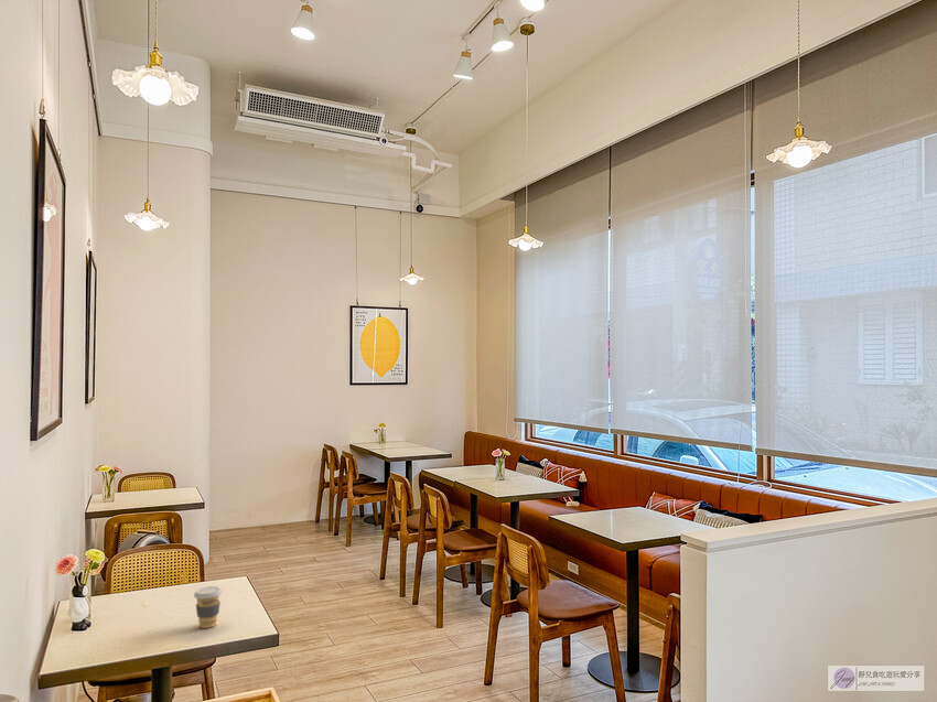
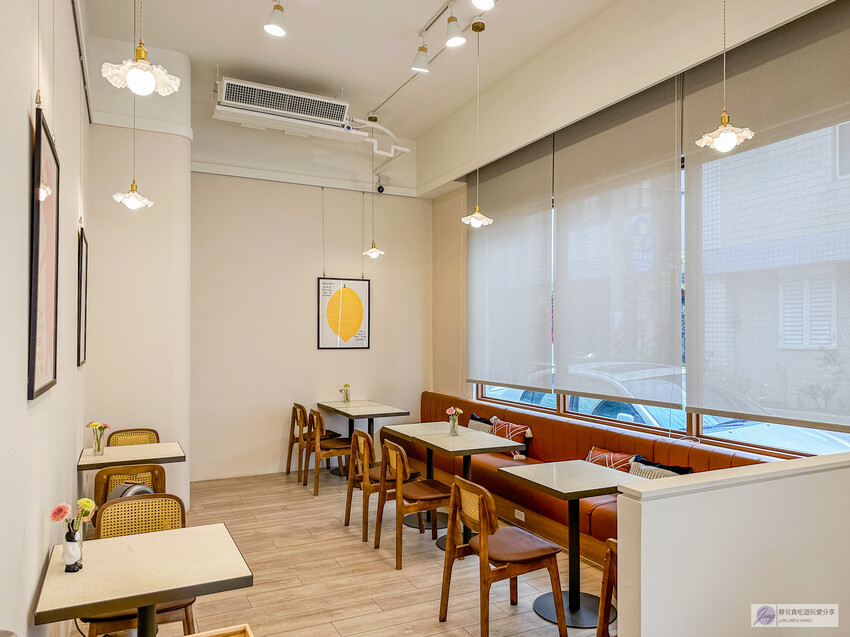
- coffee cup (207, 607)
